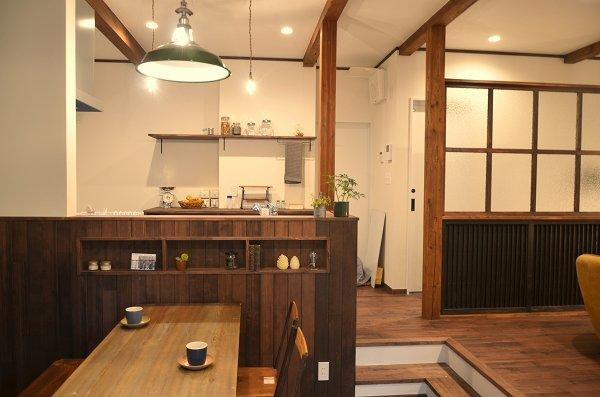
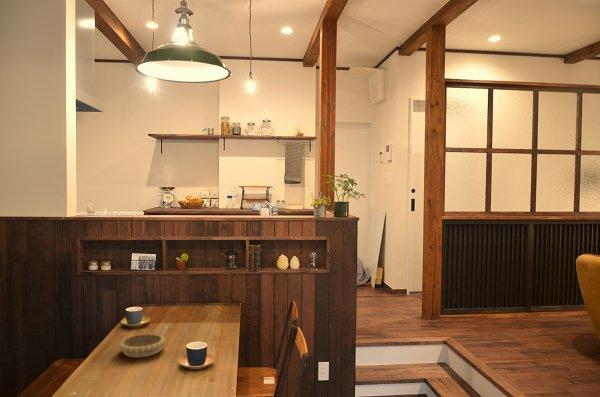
+ decorative bowl (142, 345)
